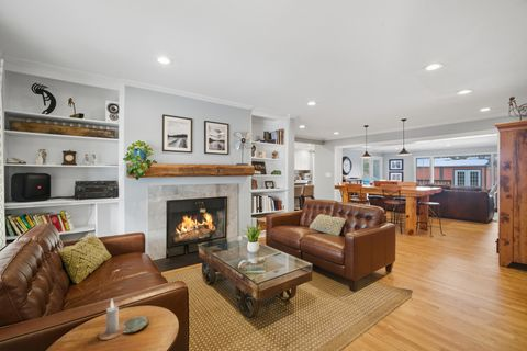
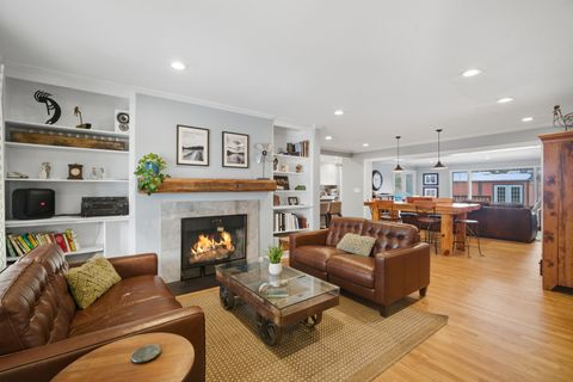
- candle (112, 315)
